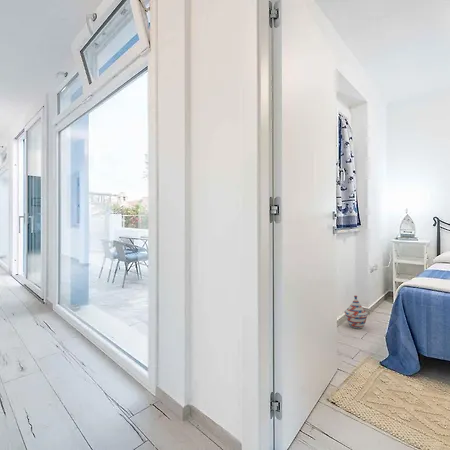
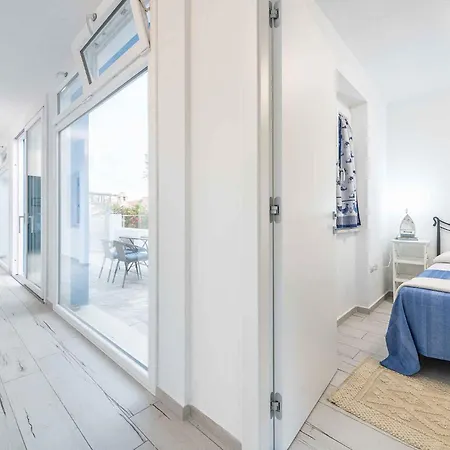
- woven basket (356, 311)
